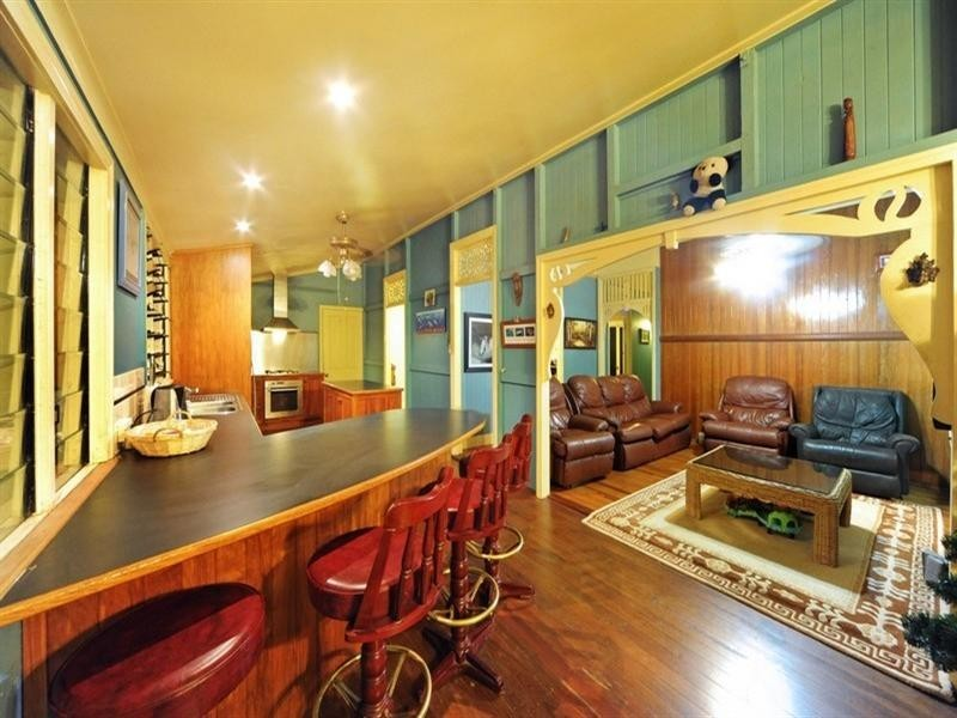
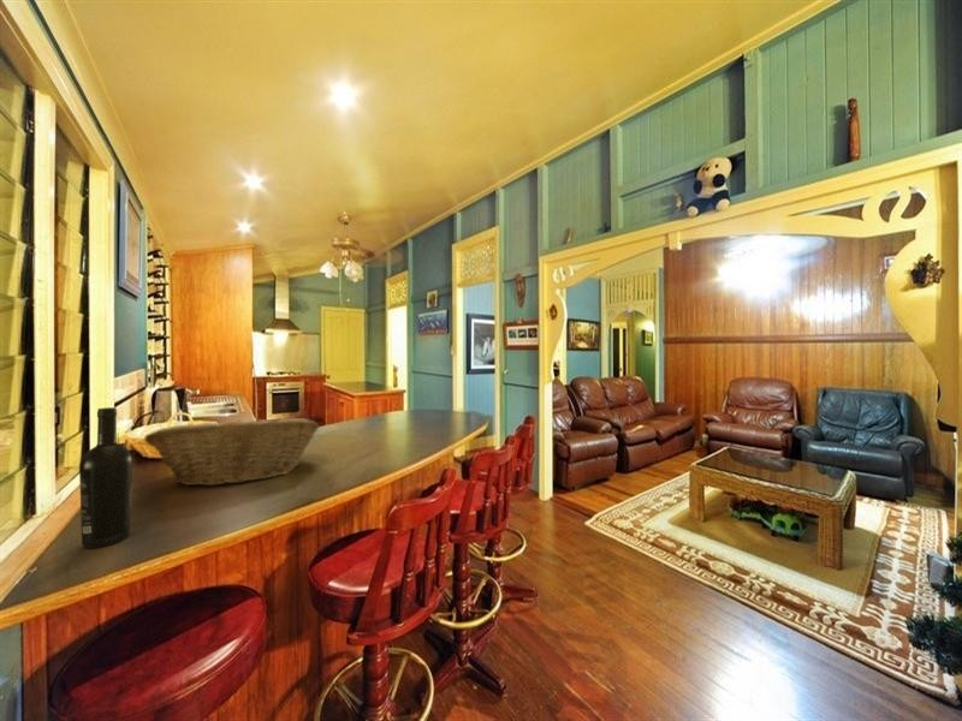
+ wine bottle (106, 473)
+ fruit basket (239, 443)
